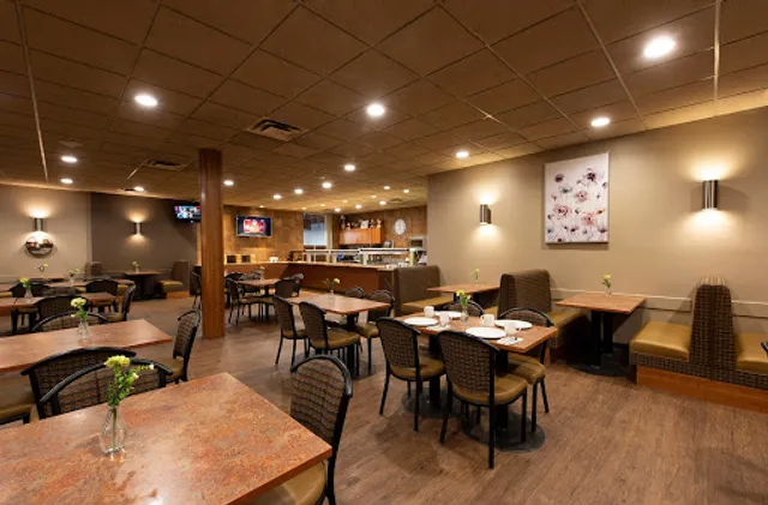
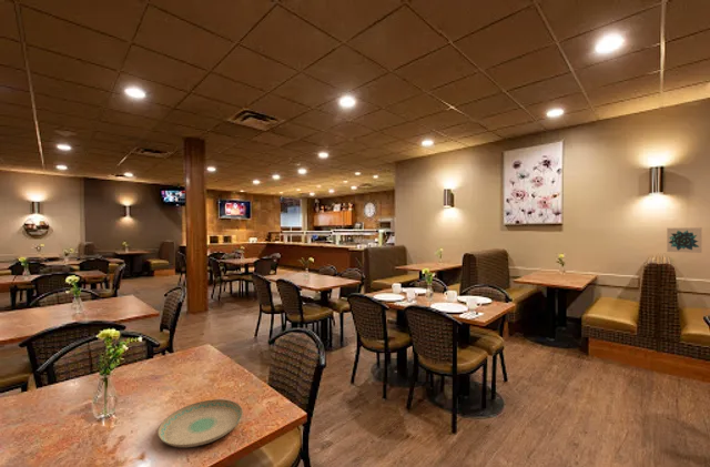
+ plate (202, 422)
+ wall art (683, 240)
